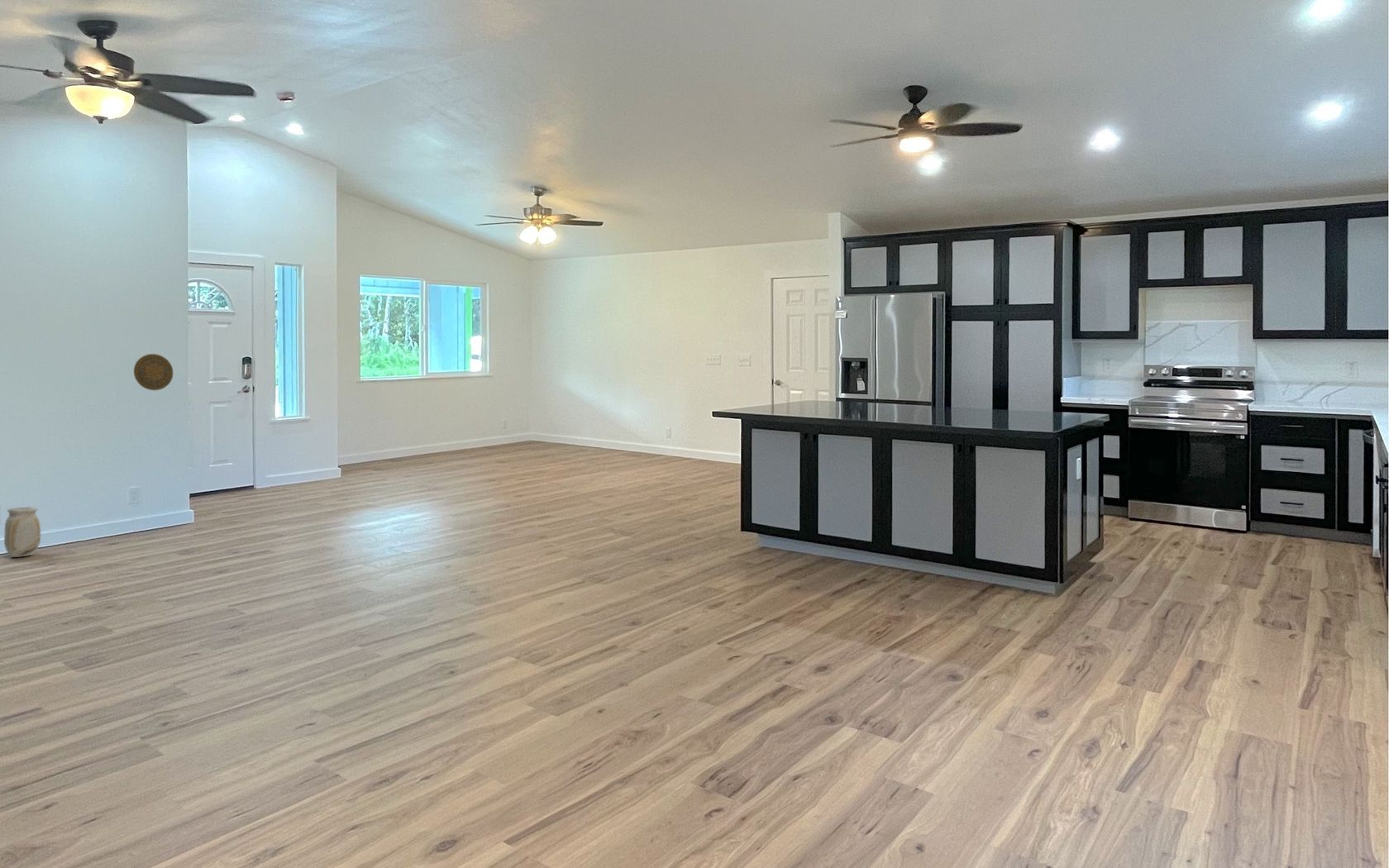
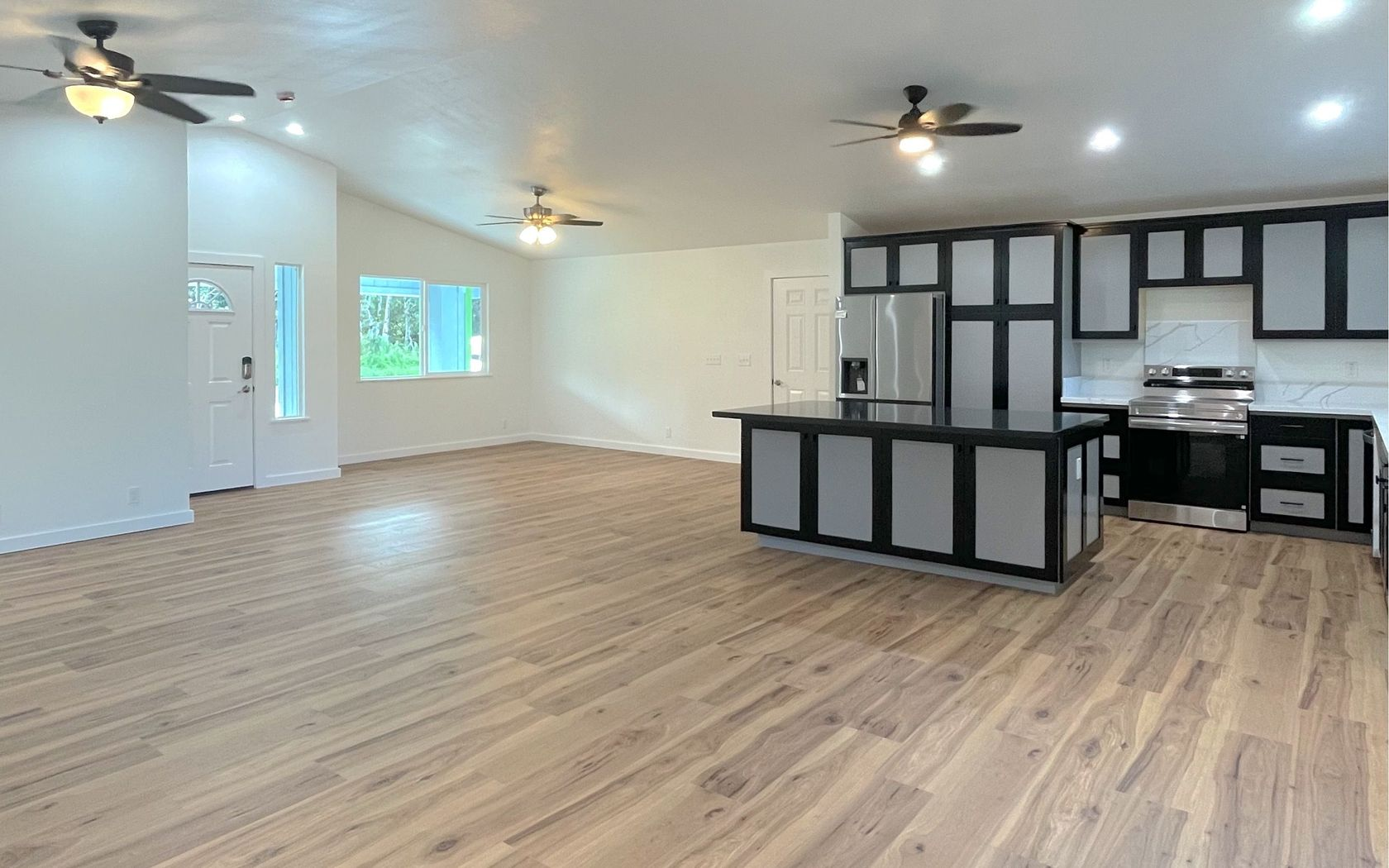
- decorative plate (154, 372)
- vase (22, 532)
